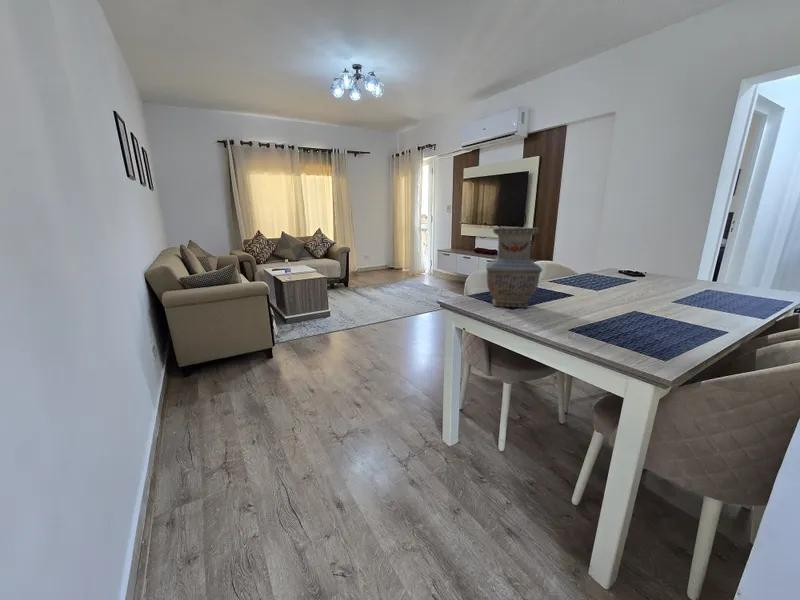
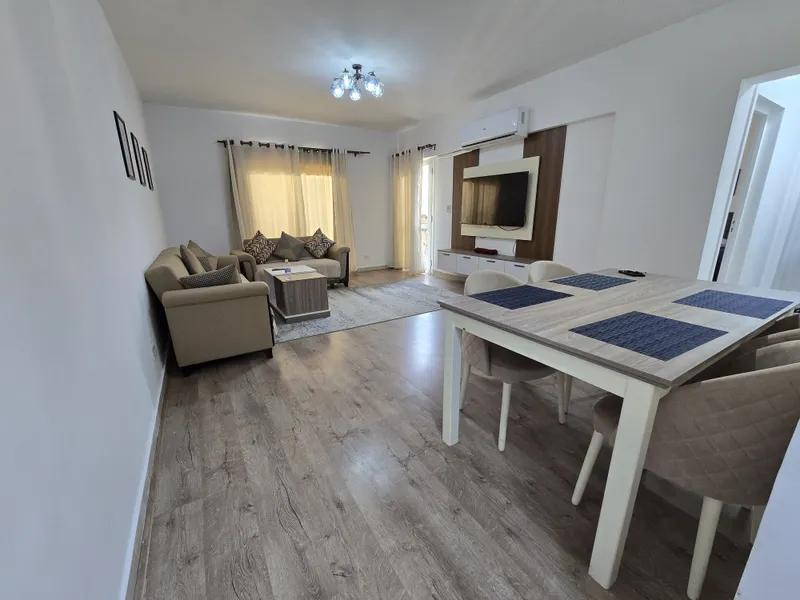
- vase (512, 266)
